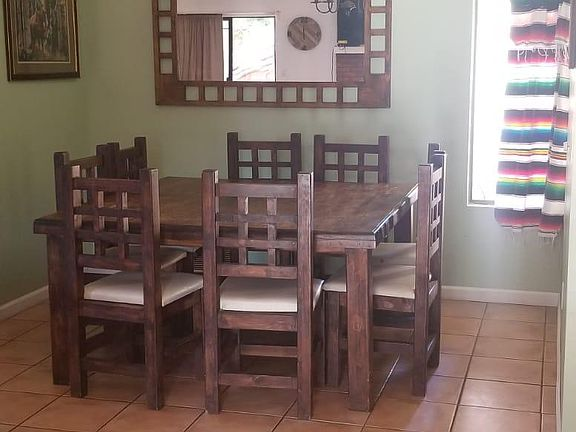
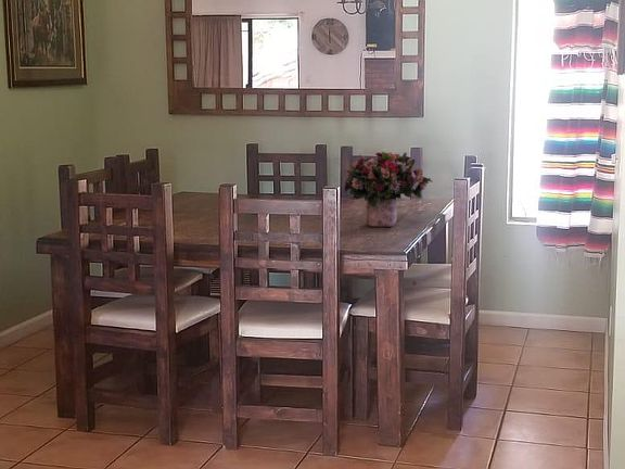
+ bouquet (387, 188)
